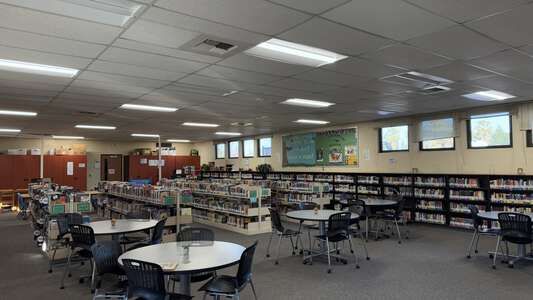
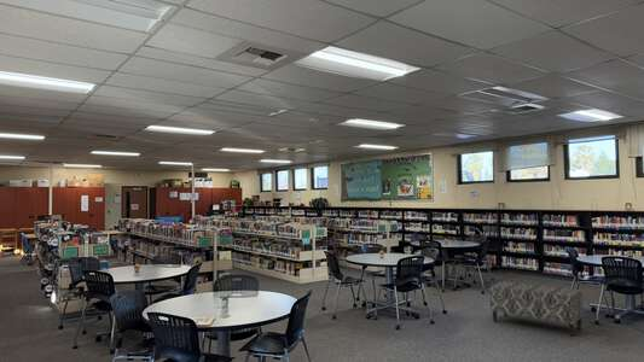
+ bench (534, 306)
